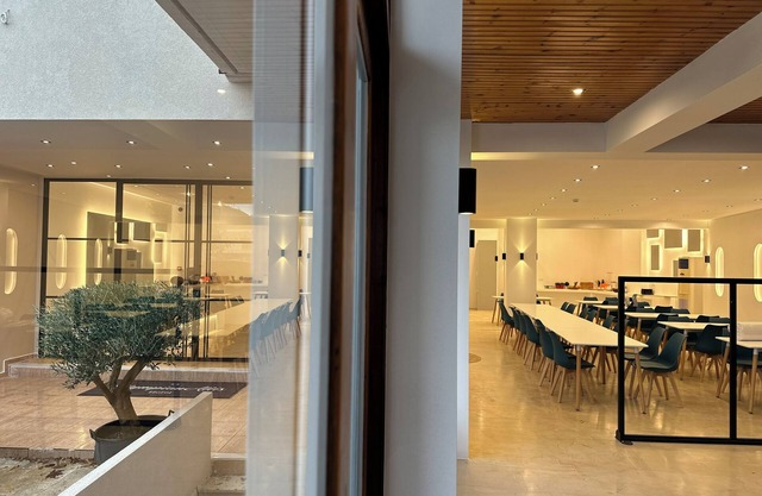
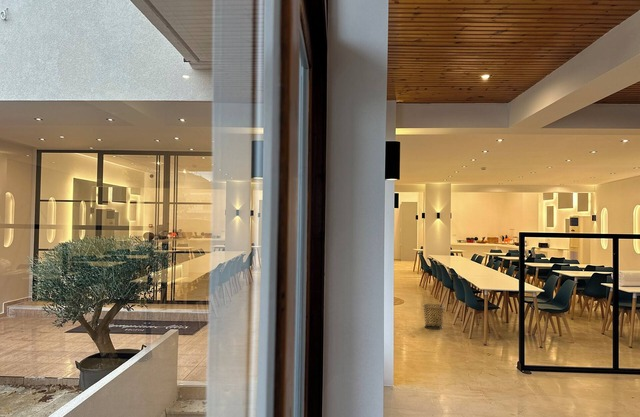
+ waste bin (433, 316)
